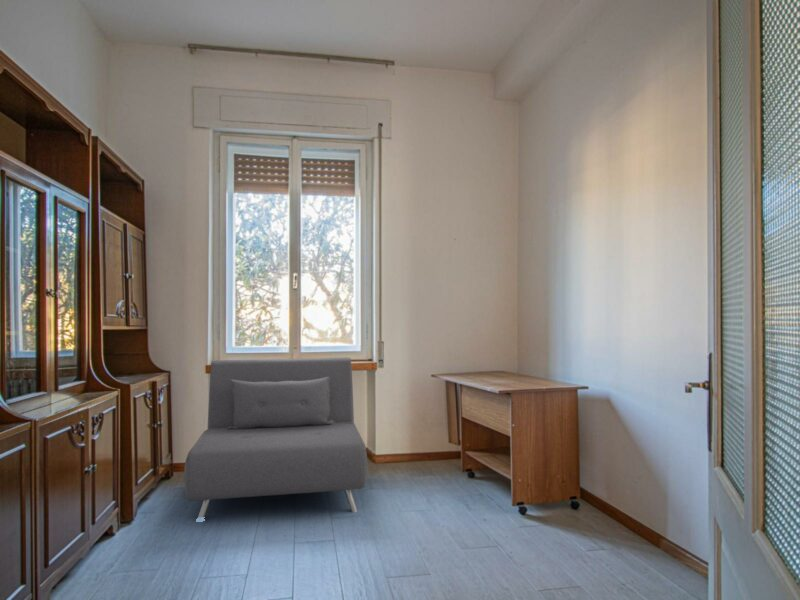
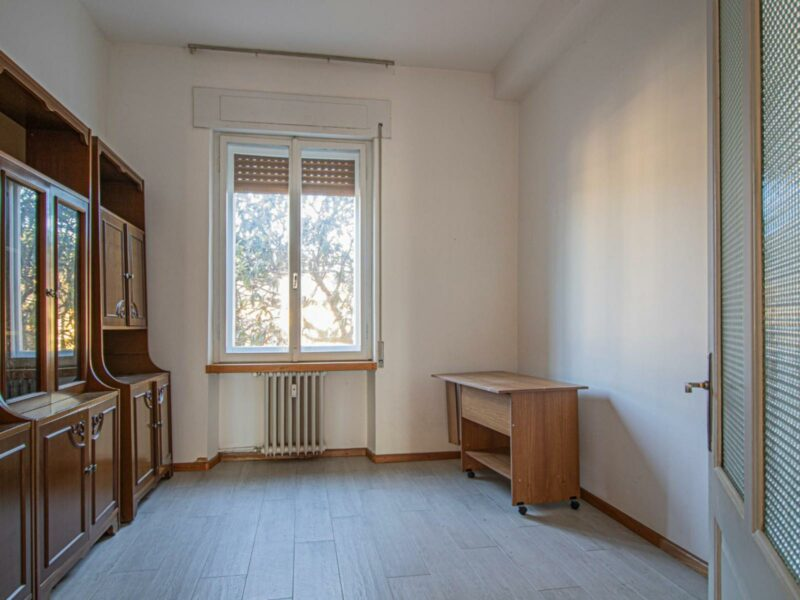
- sofa (281, 429)
